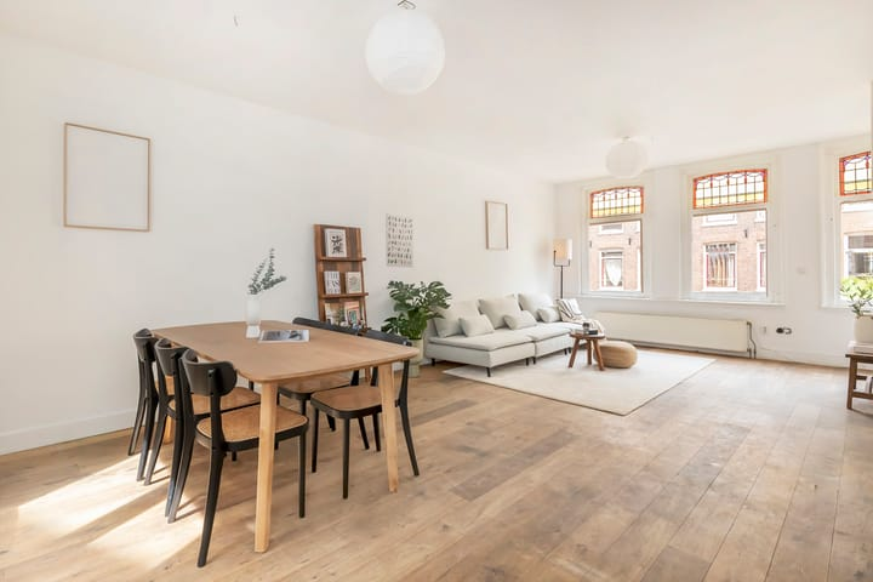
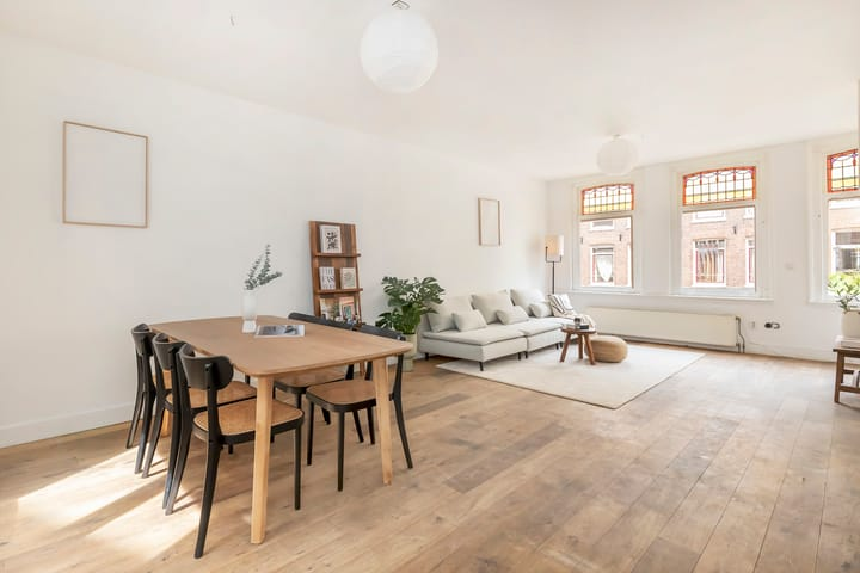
- wall art (399, 241)
